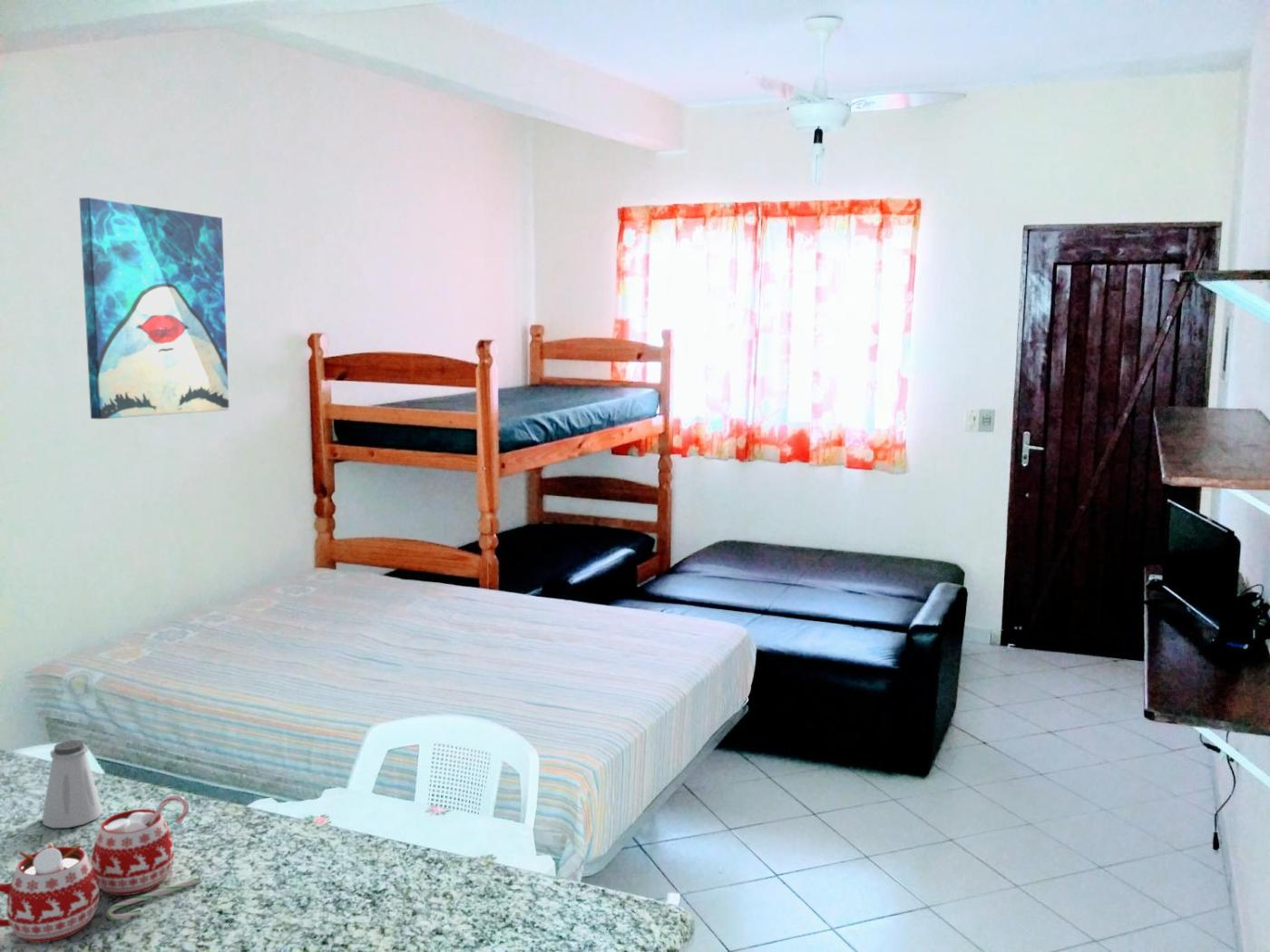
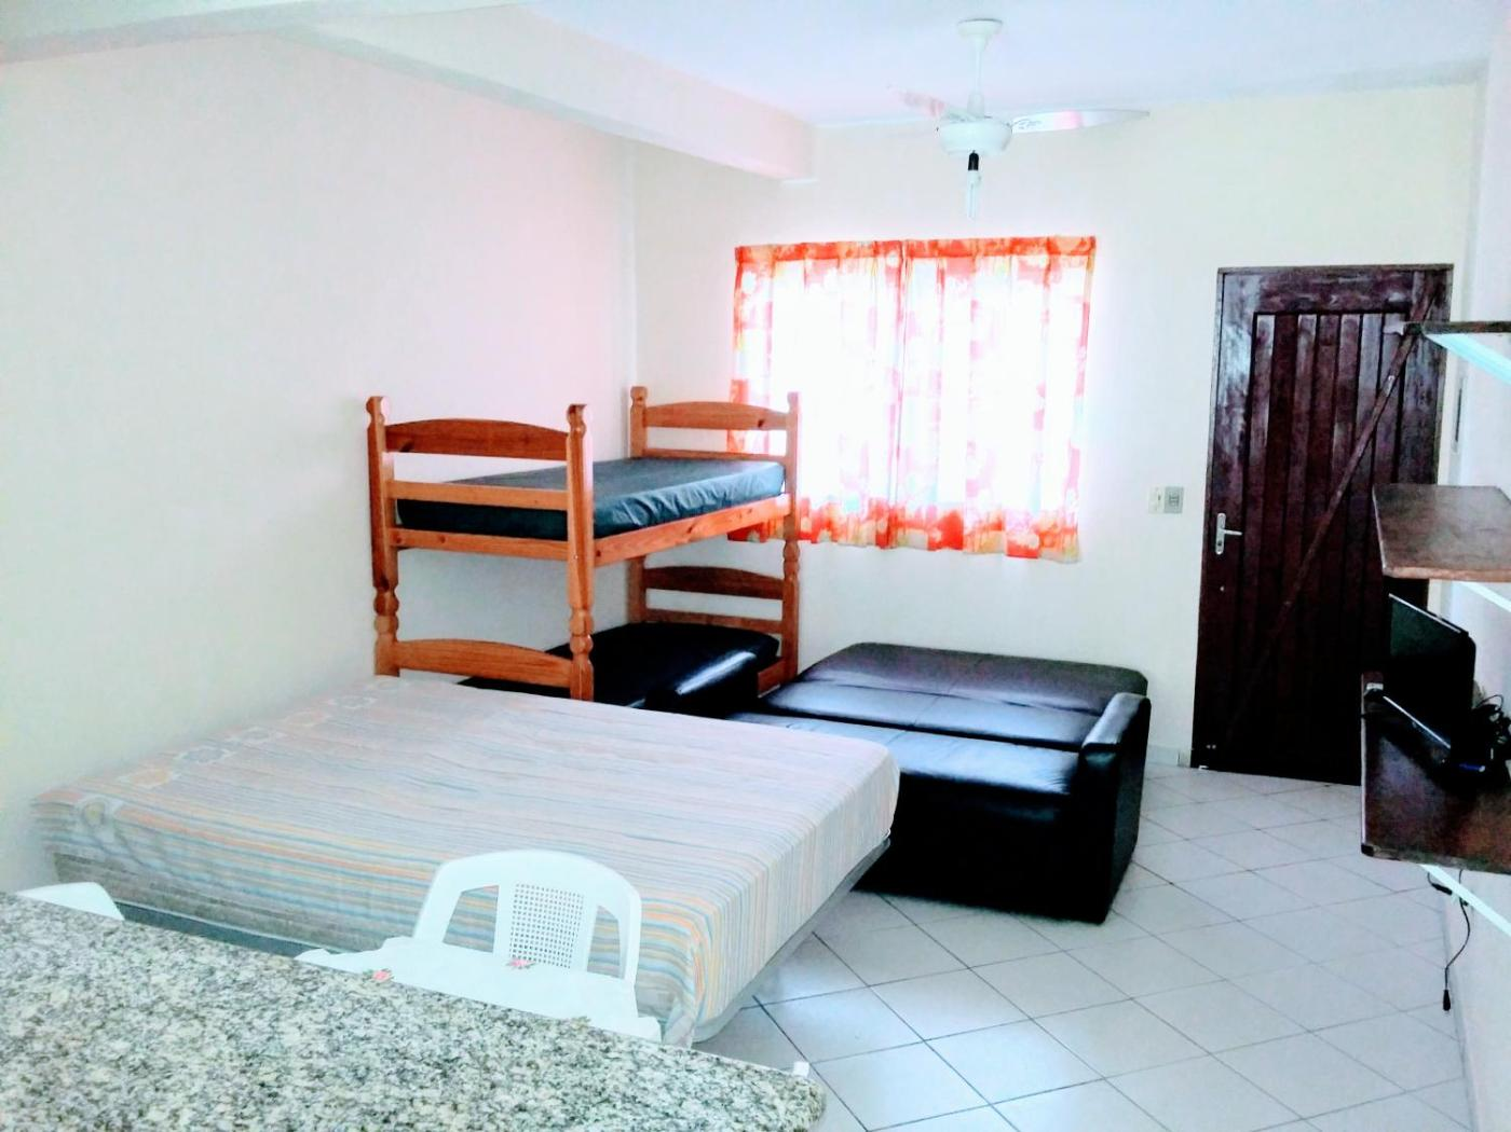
- saltshaker (71, 780)
- mug (93, 857)
- wall art (160, 312)
